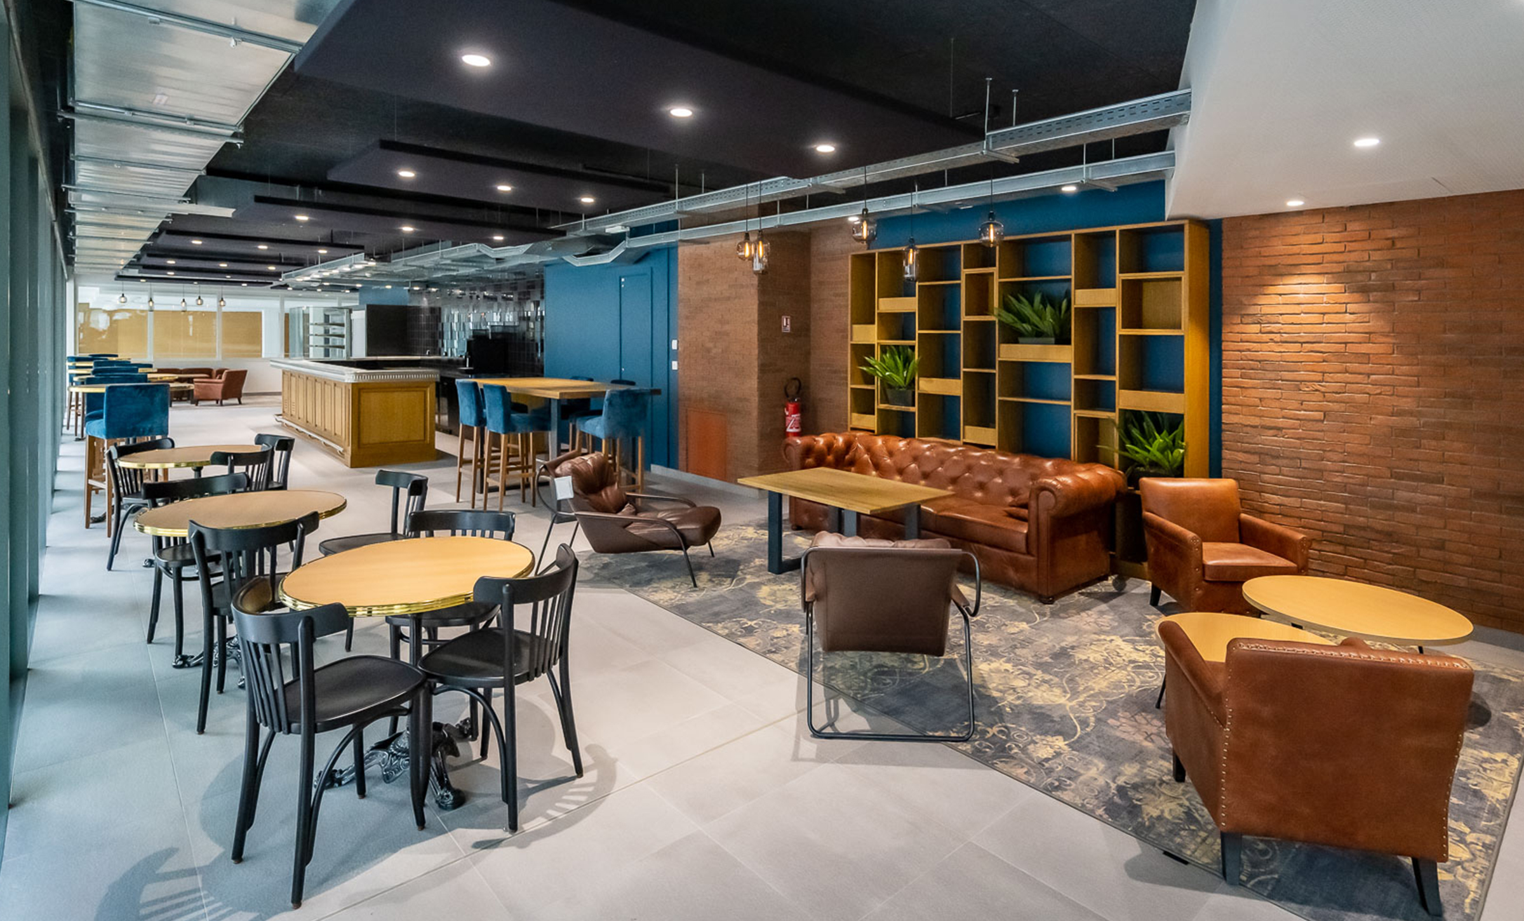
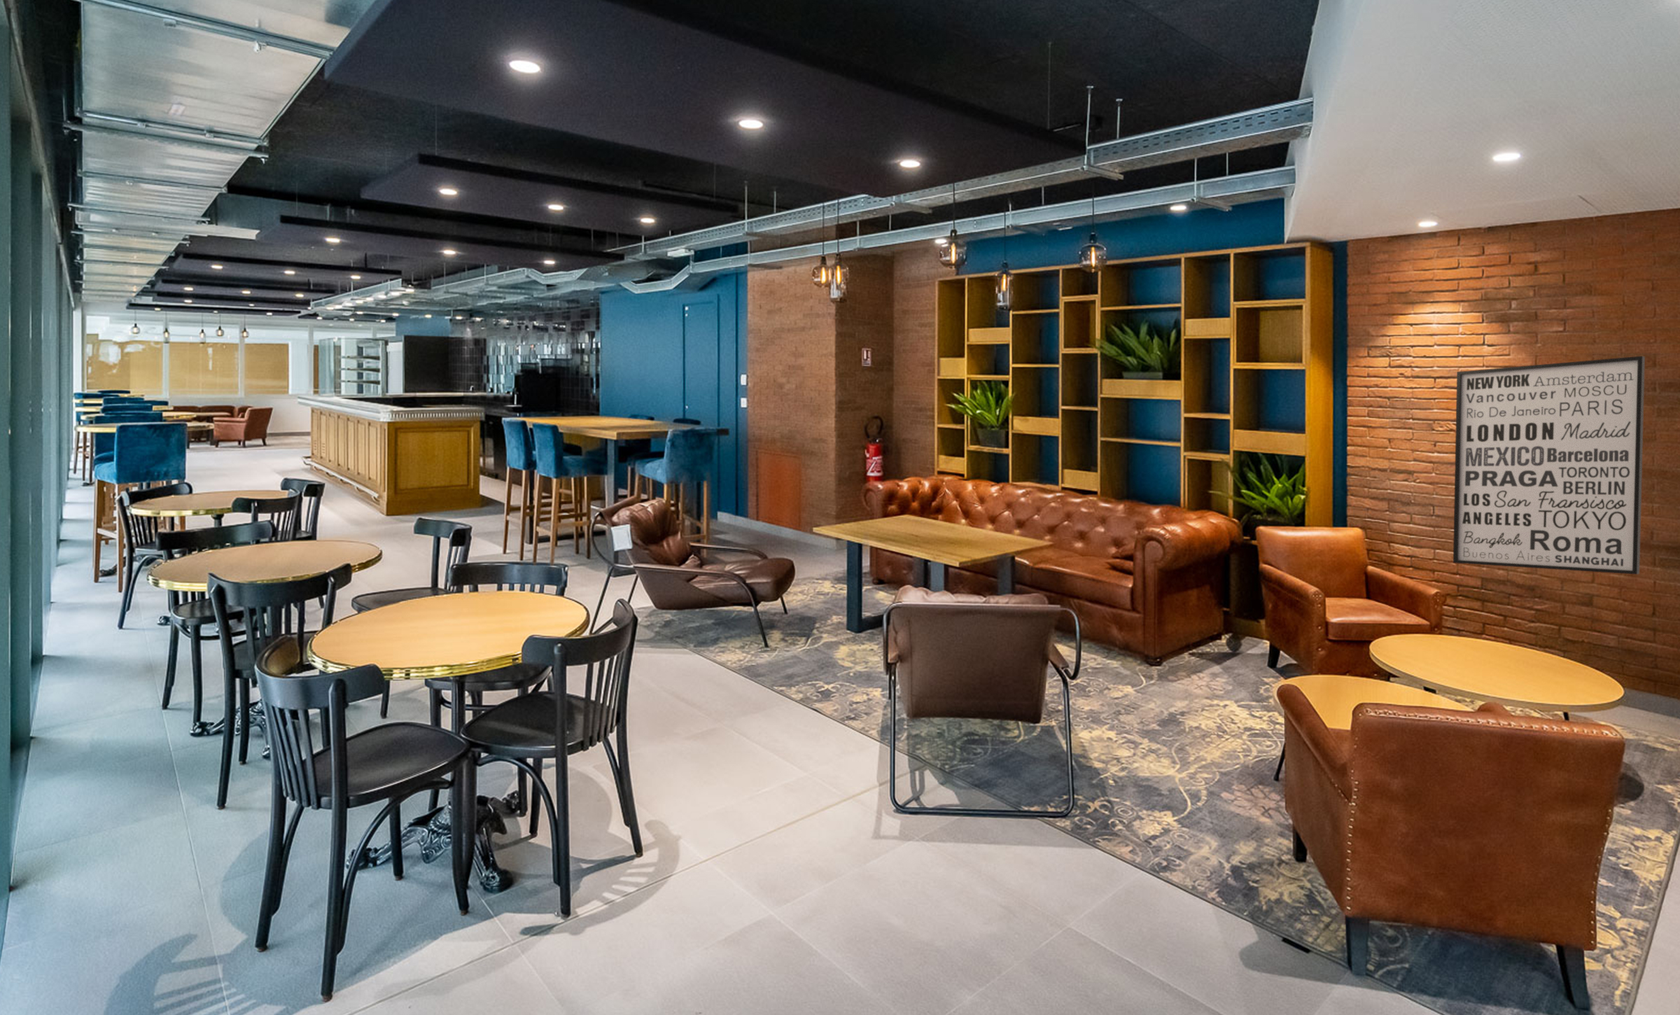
+ wall art (1542, 467)
